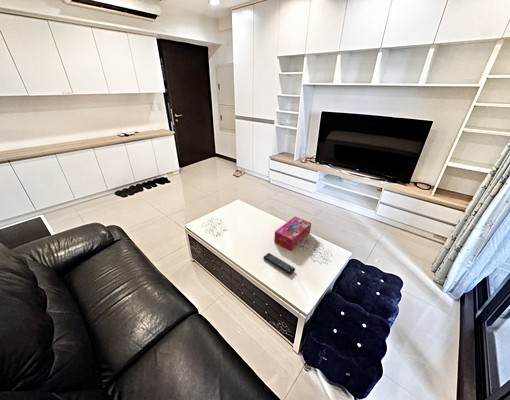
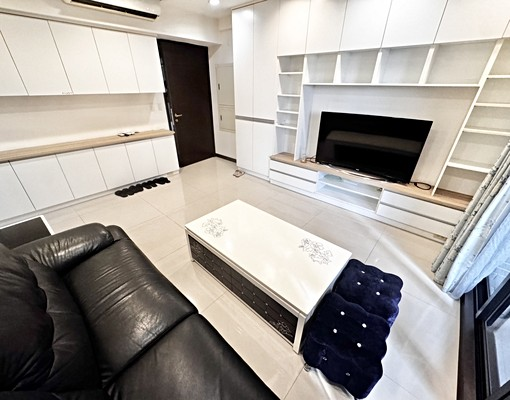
- remote control (278, 263)
- tissue box (293, 232)
